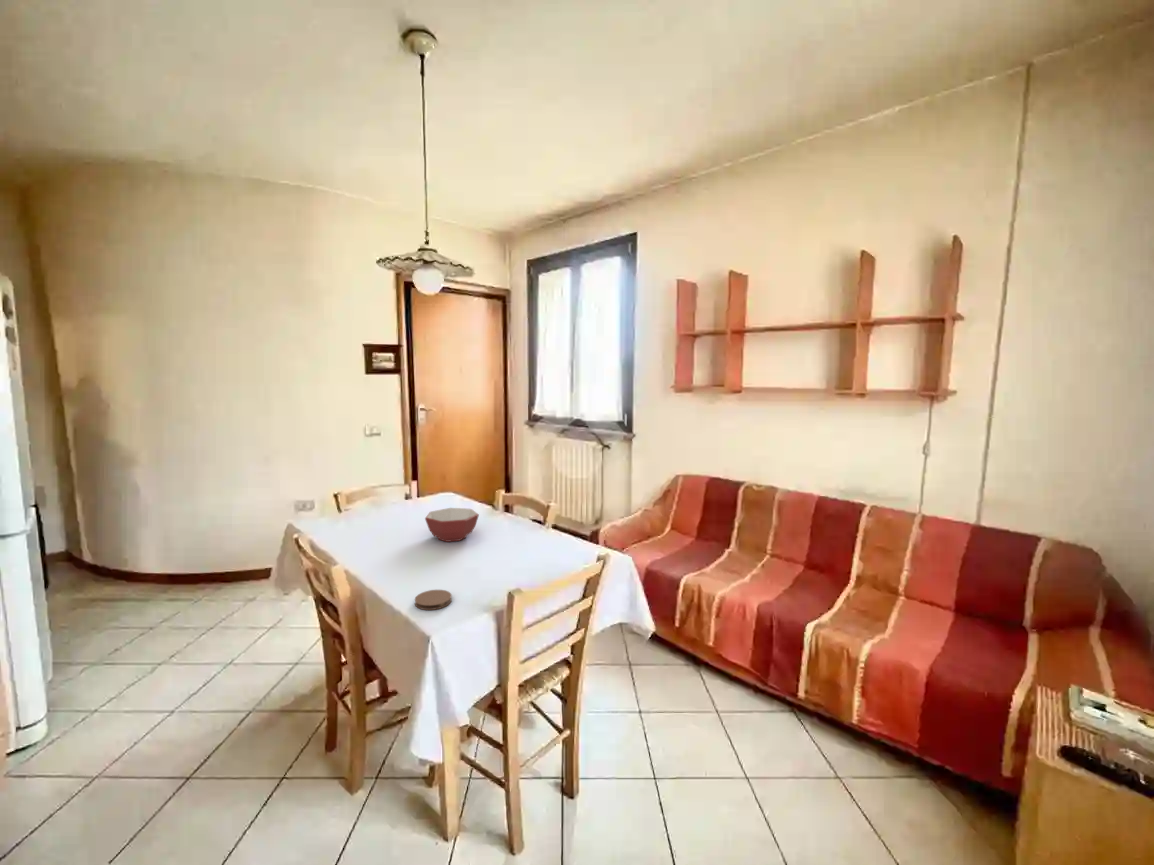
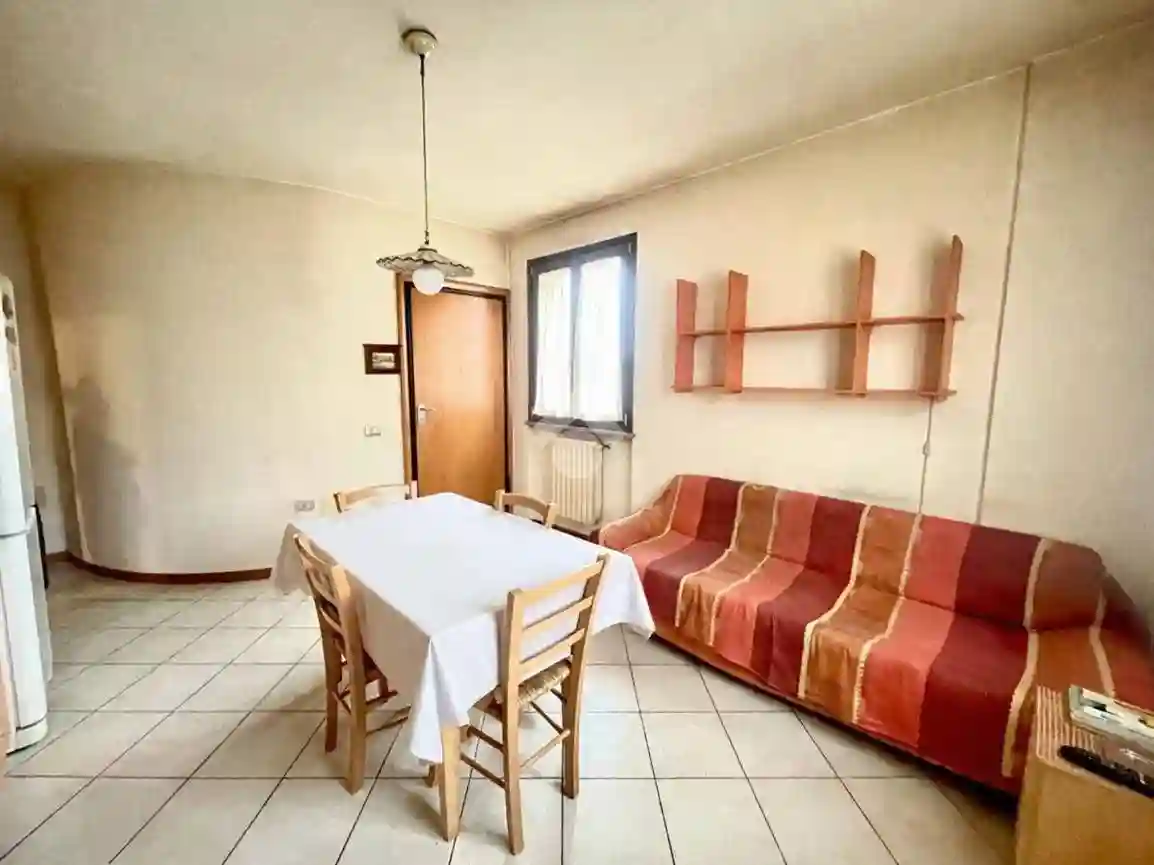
- bowl (453, 525)
- coaster (433, 599)
